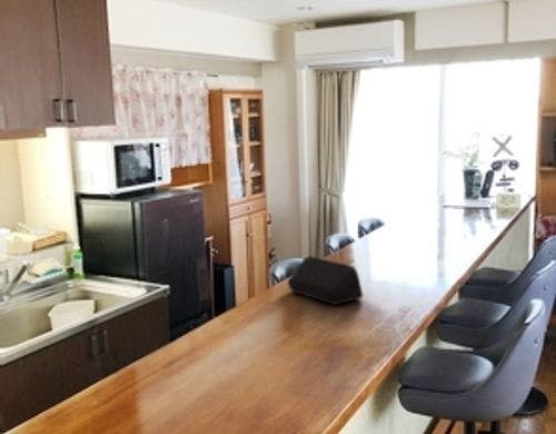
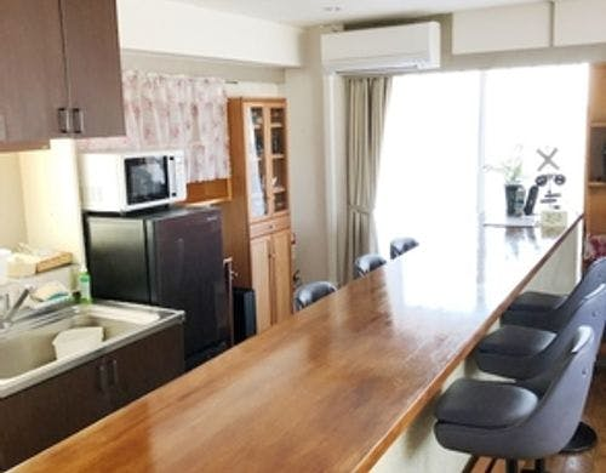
- speaker (325, 278)
